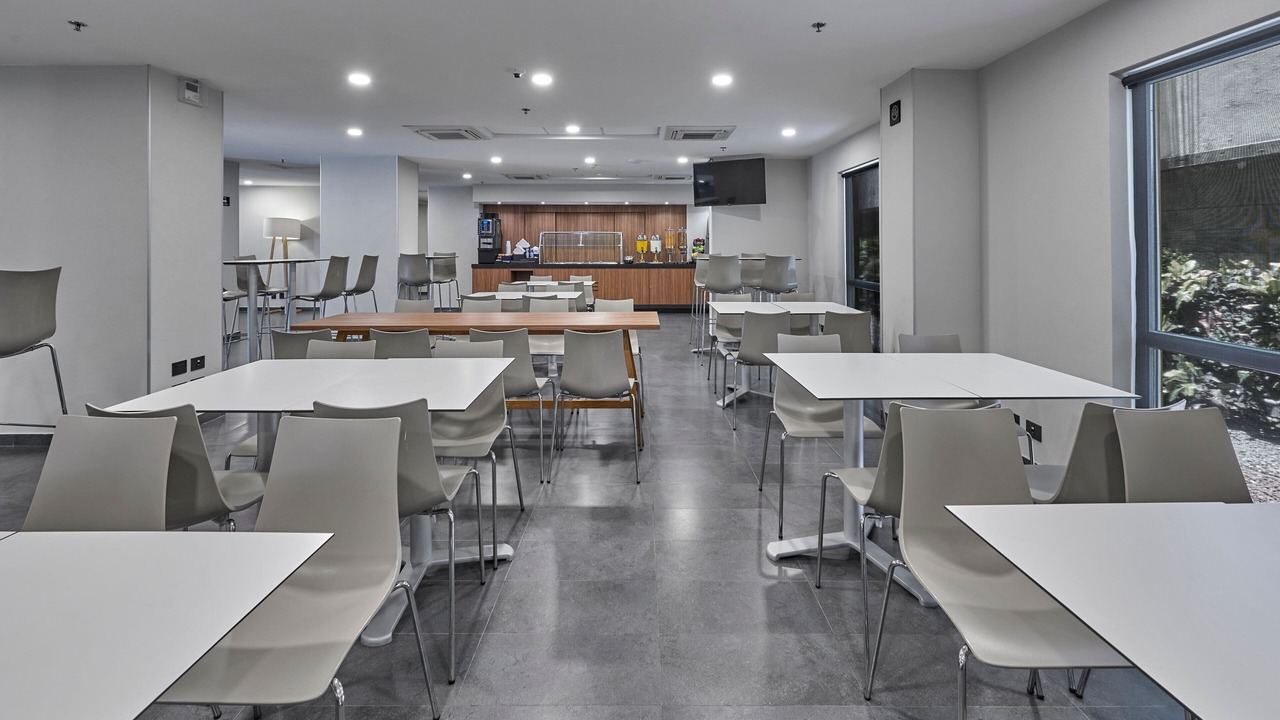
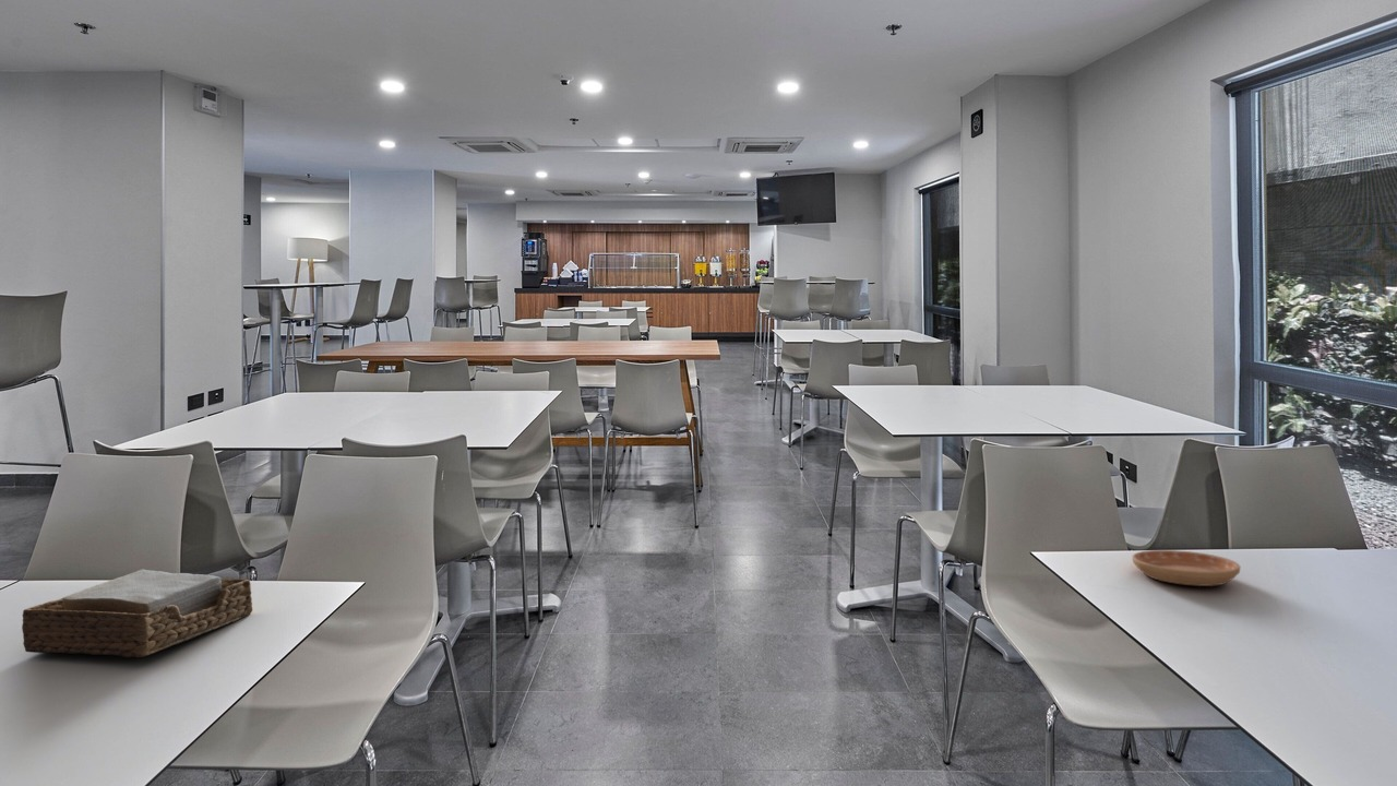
+ napkin holder (143, 607)
+ saucer (1184, 568)
